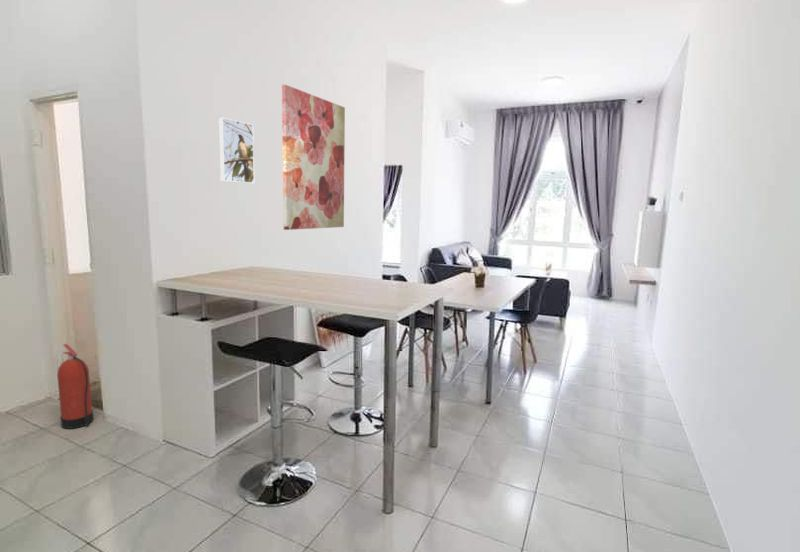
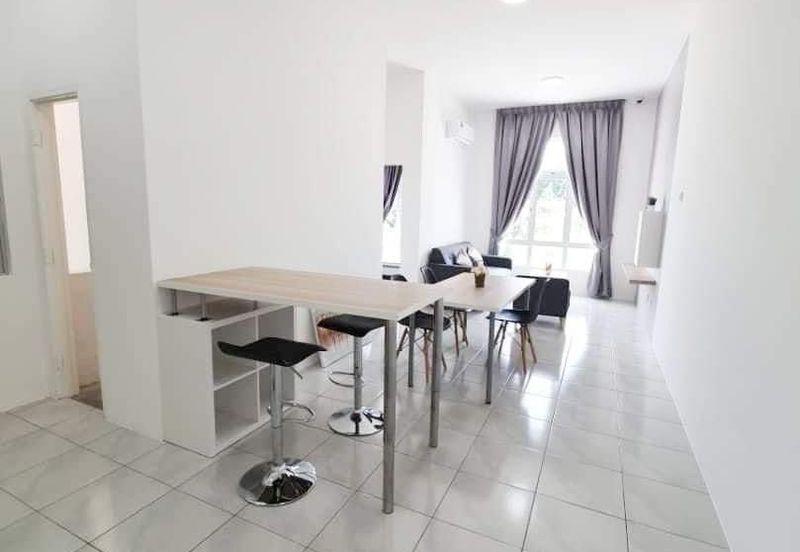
- fire extinguisher (77, 385)
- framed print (237, 152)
- wall art (316, 164)
